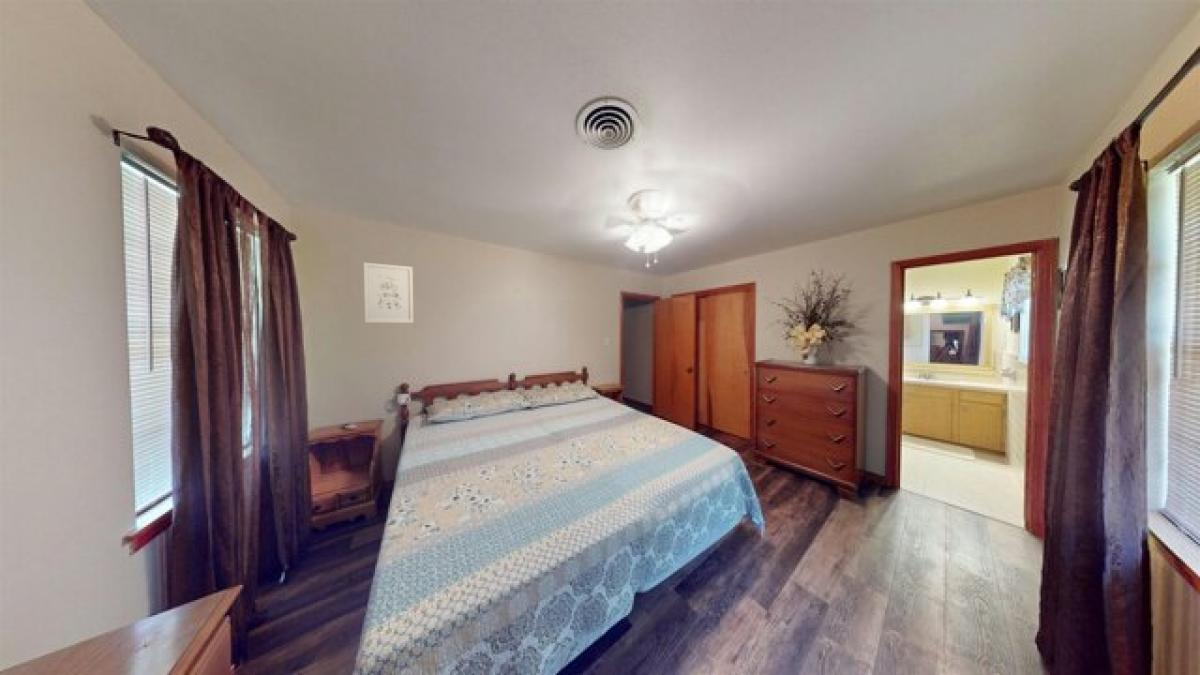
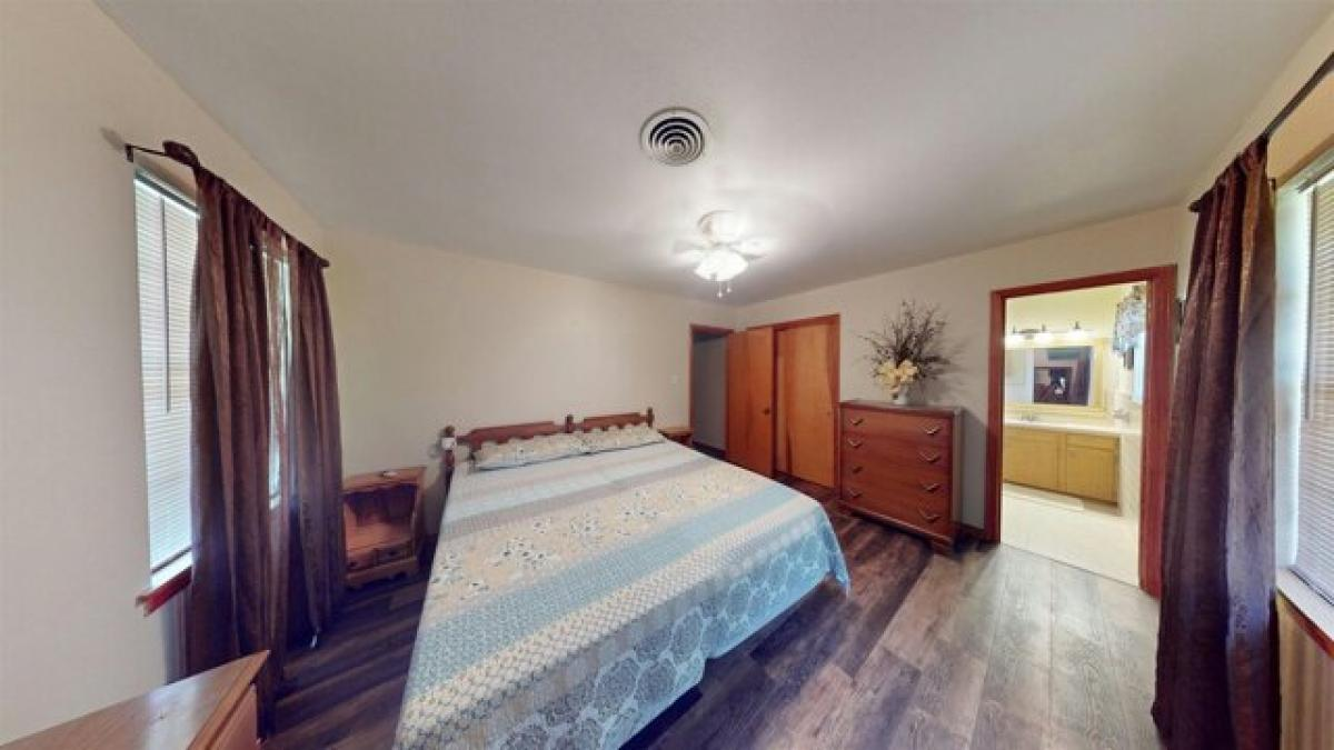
- wall art (389, 293)
